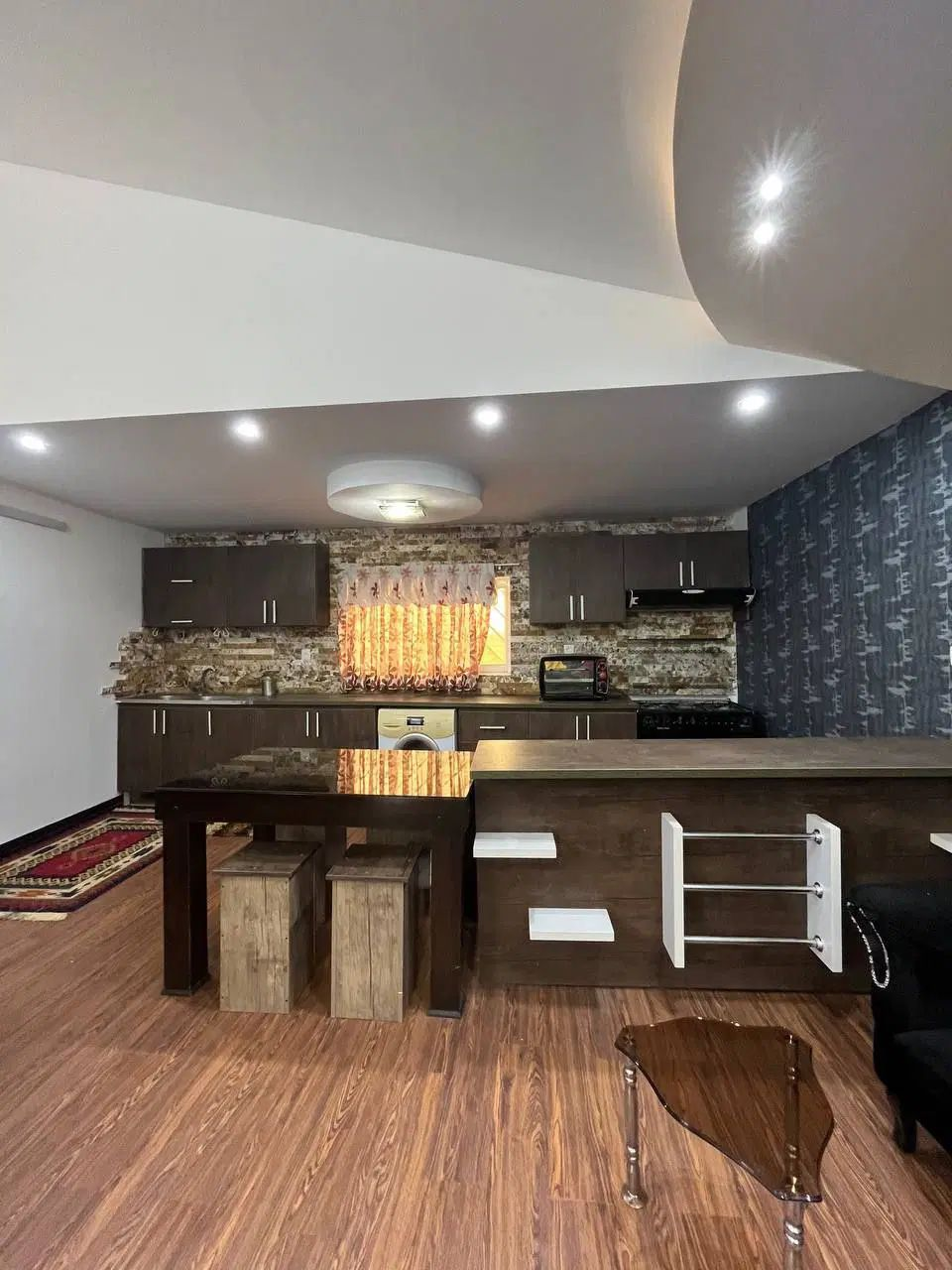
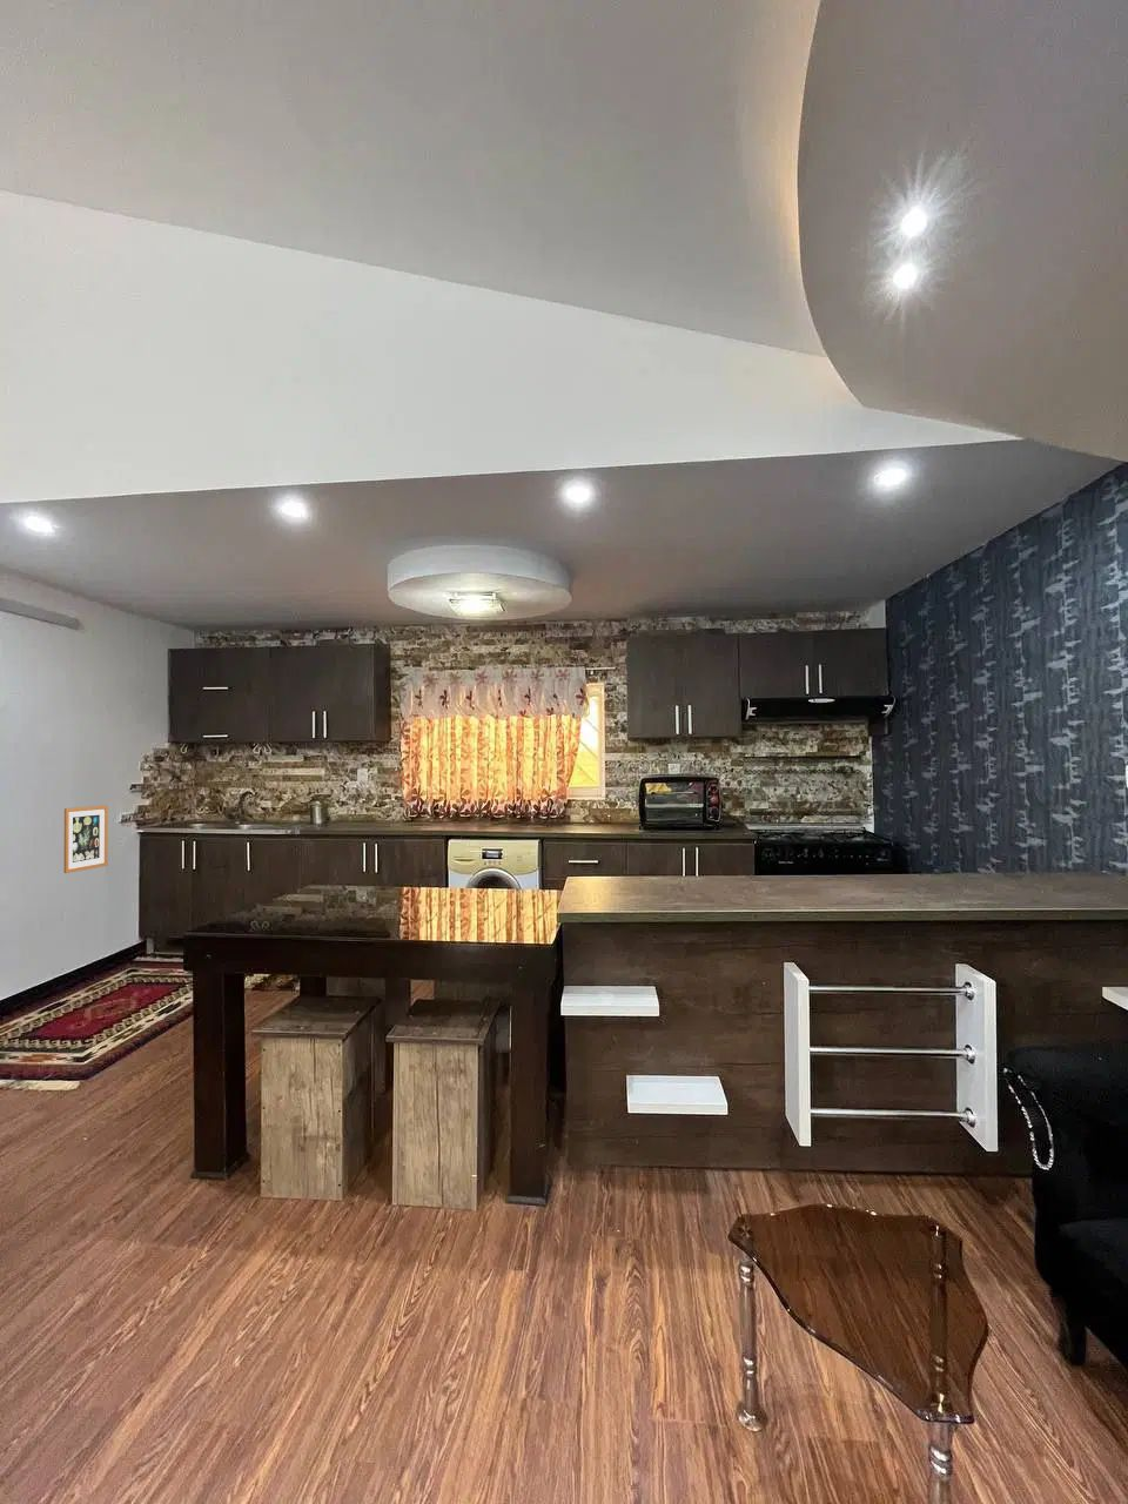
+ wall art (85, 837)
